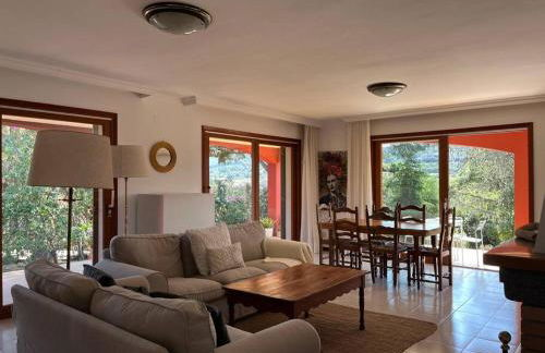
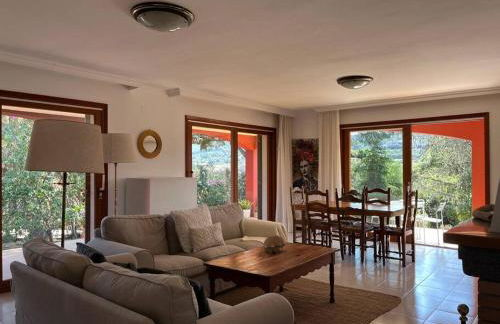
+ decorative bowl (274, 243)
